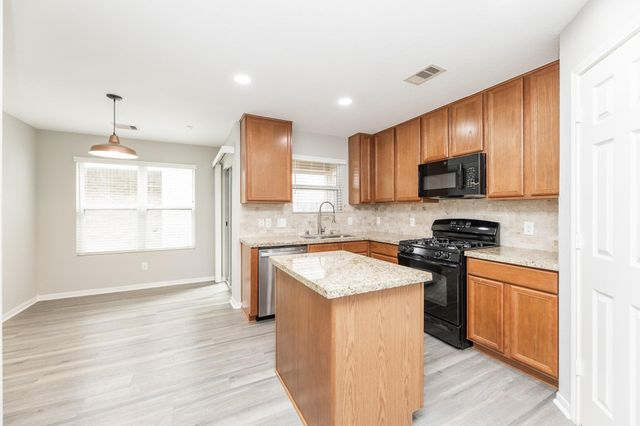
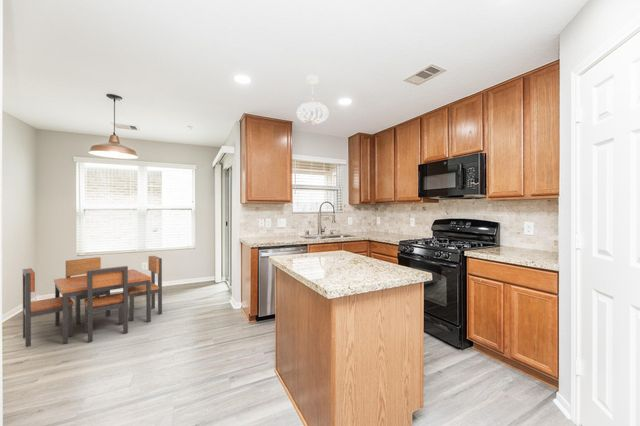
+ dining table (99, 293)
+ pendant light (312, 101)
